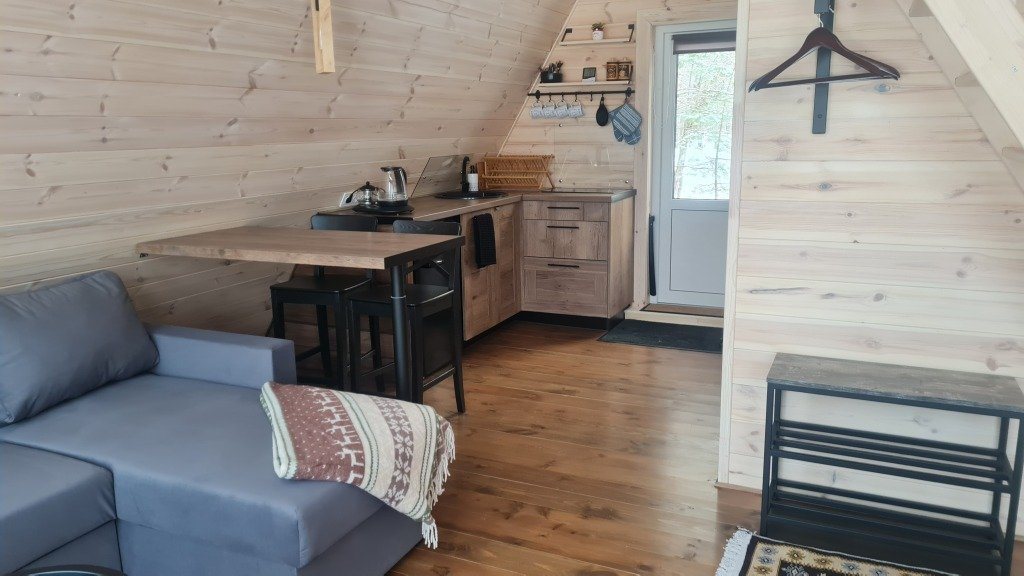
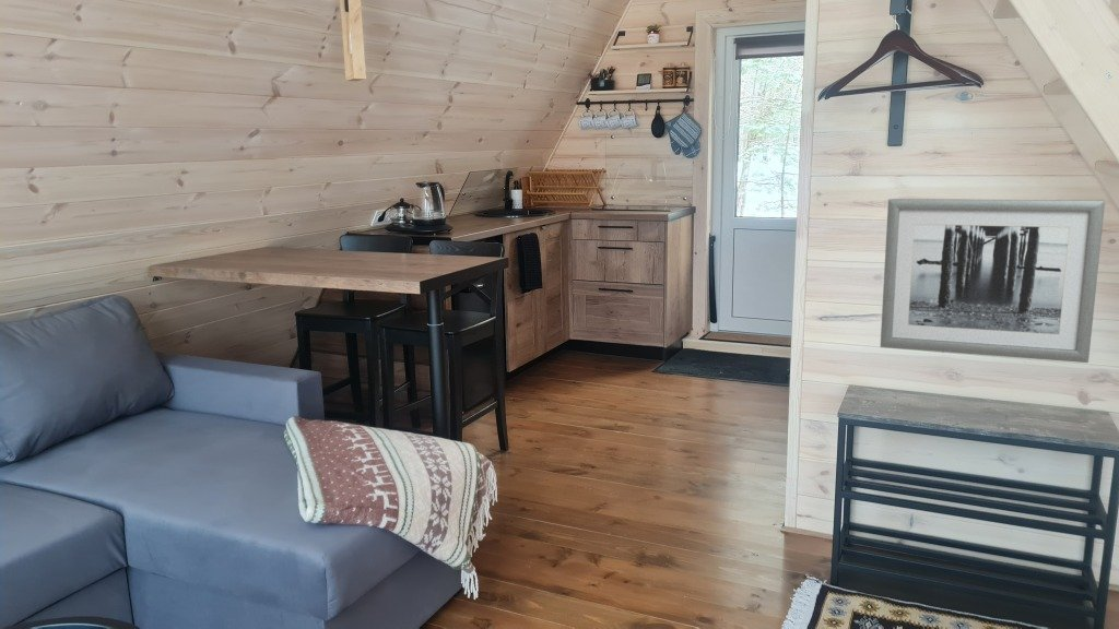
+ wall art (985, 277)
